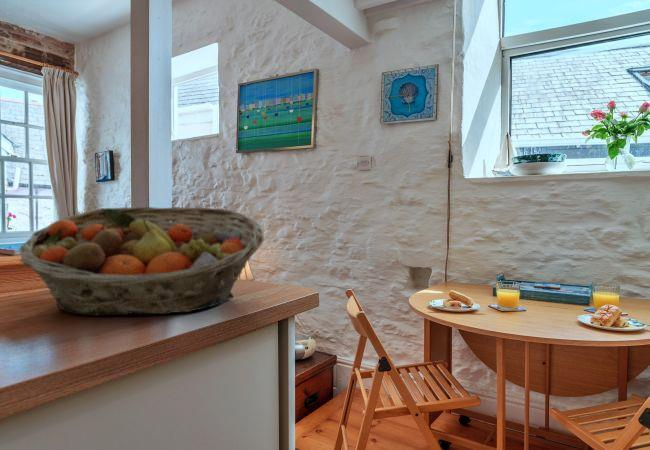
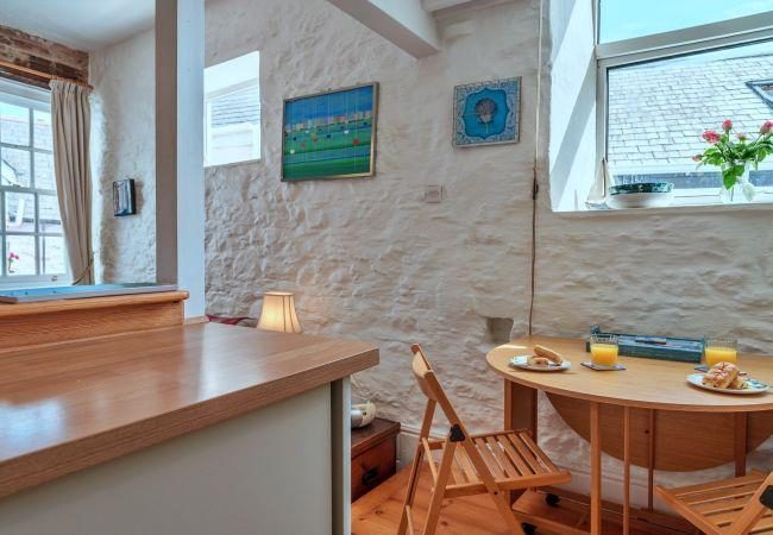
- fruit basket (151, 252)
